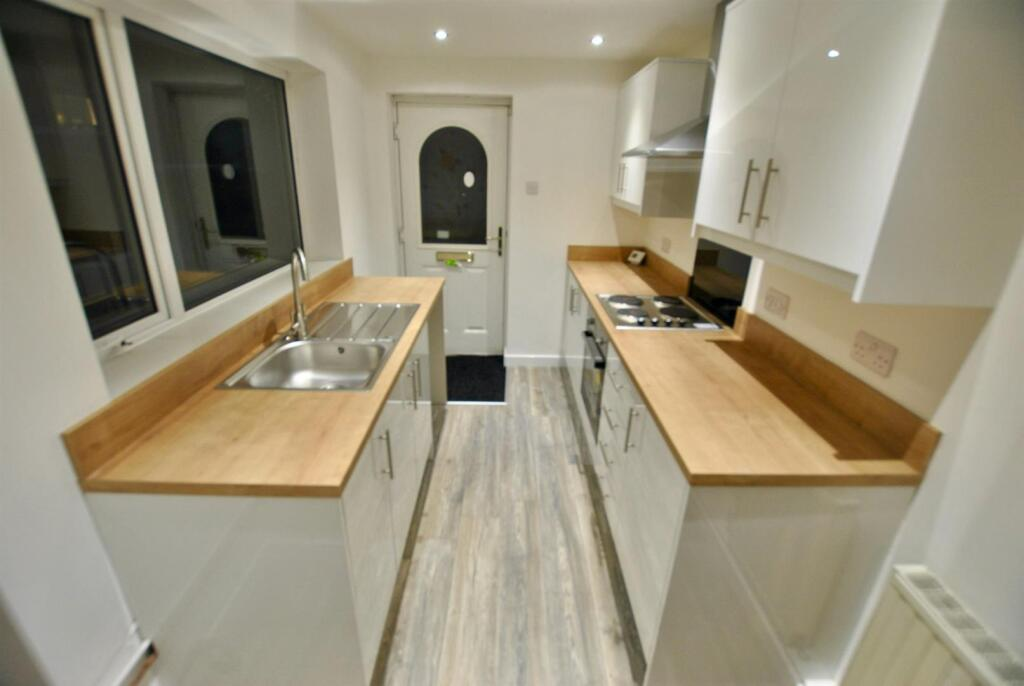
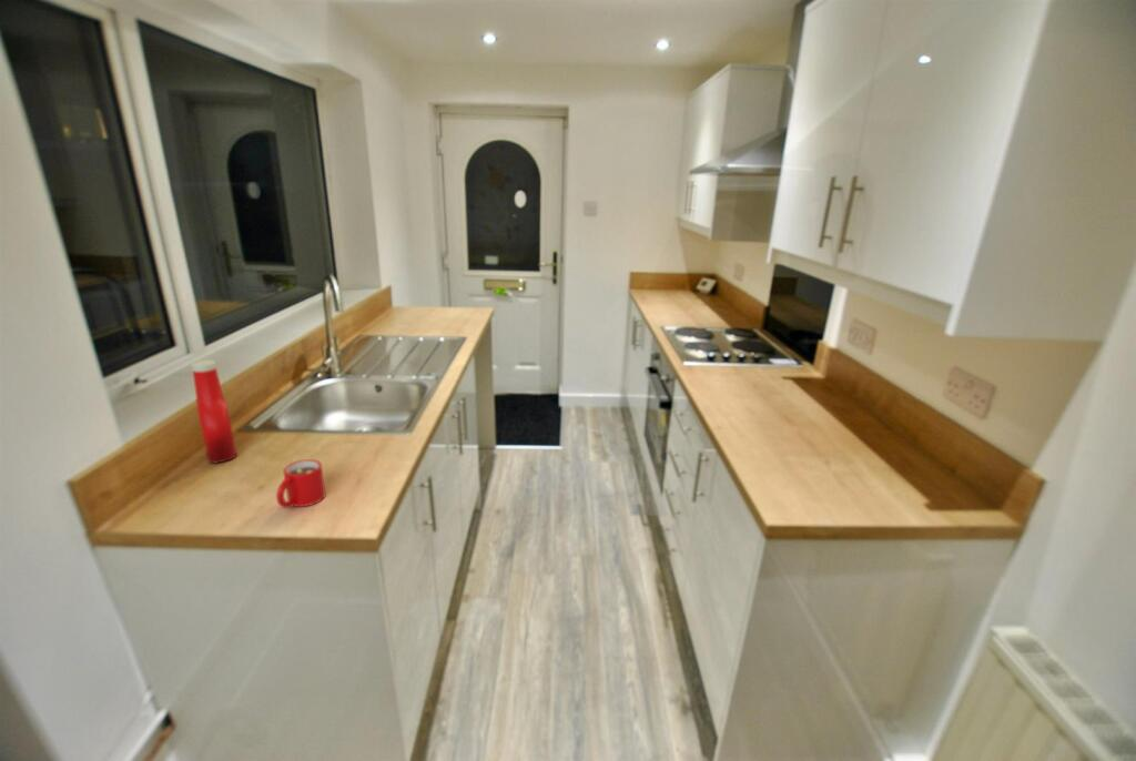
+ mug (298, 486)
+ soap bottle (212, 408)
